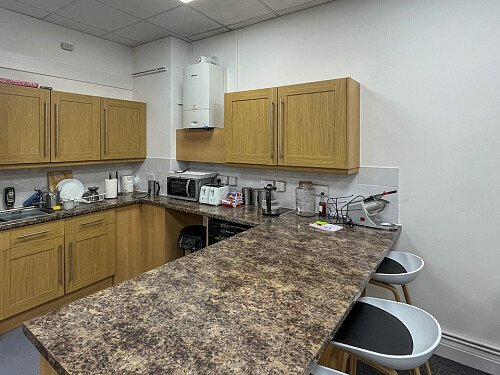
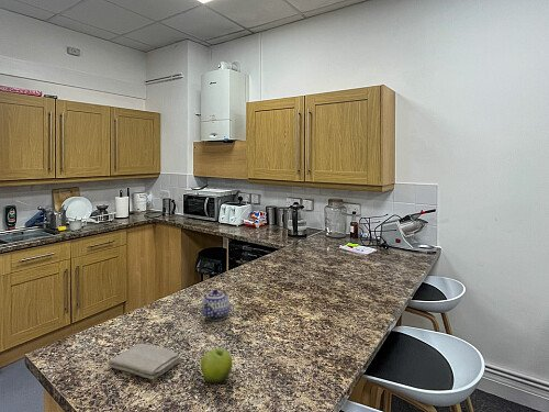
+ washcloth (145, 359)
+ fruit (216, 364)
+ teapot (215, 303)
